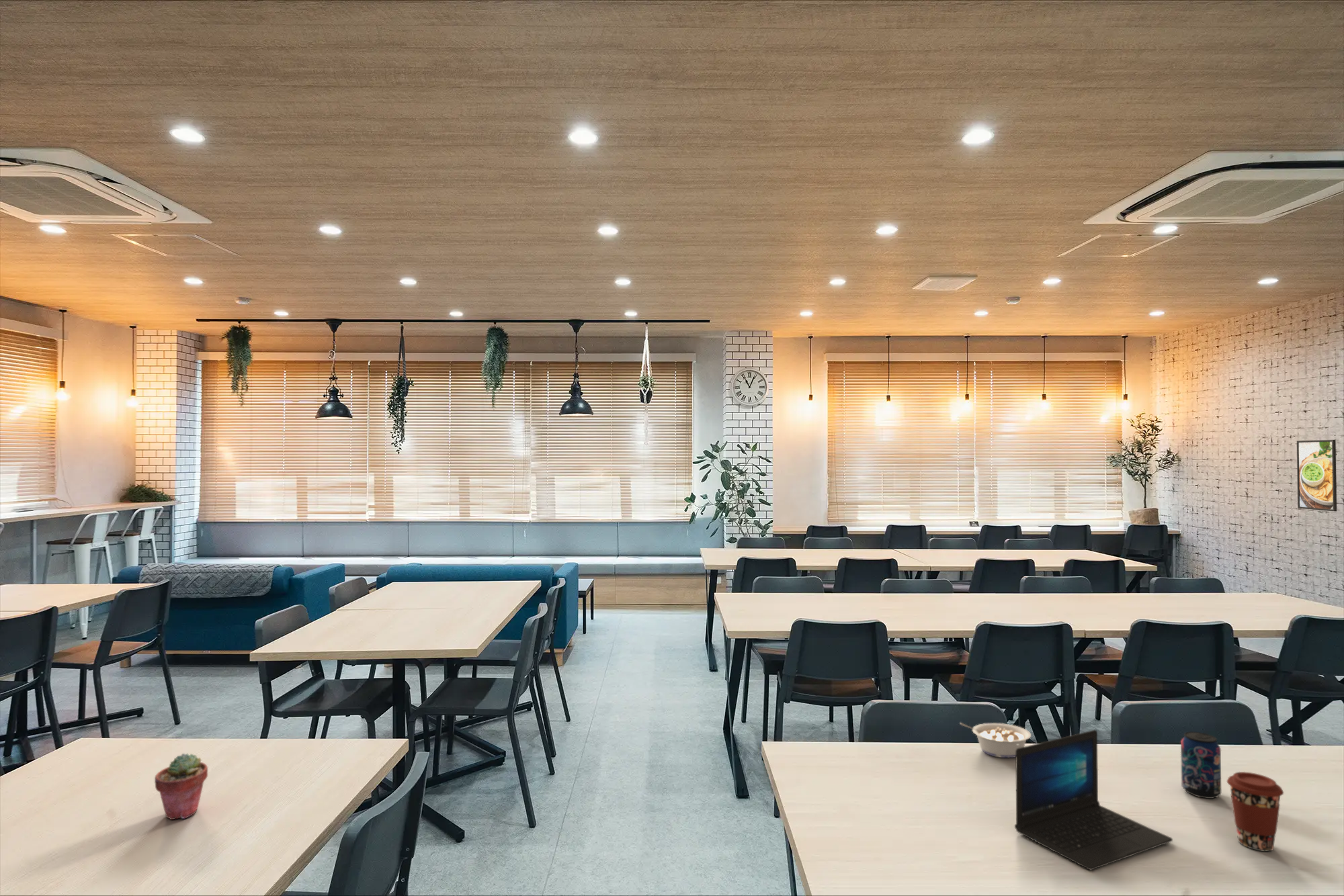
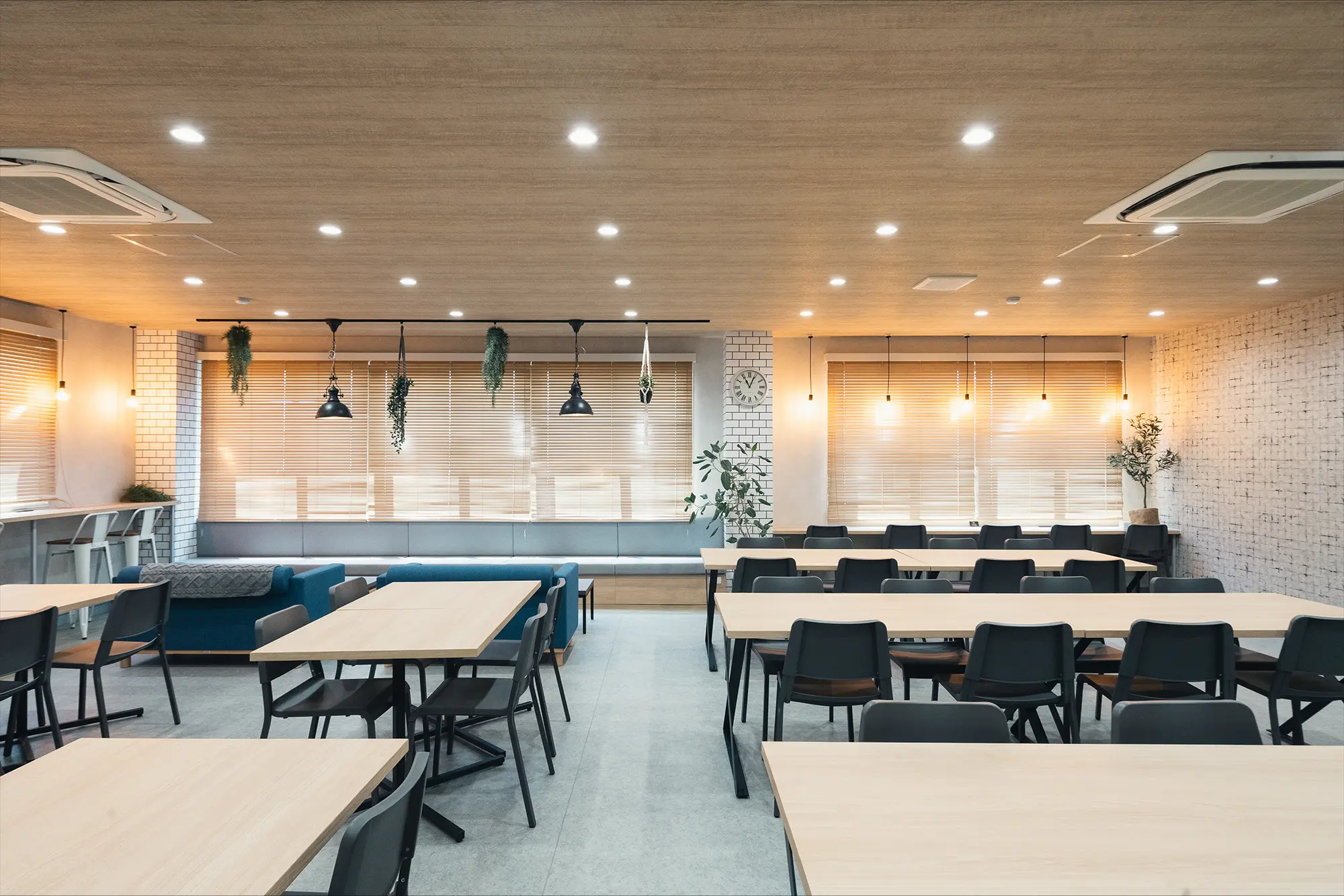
- laptop (1091, 794)
- beverage can (1200, 764)
- coffee cup (1255, 811)
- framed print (1316, 475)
- potted succulent (181, 783)
- legume (999, 740)
